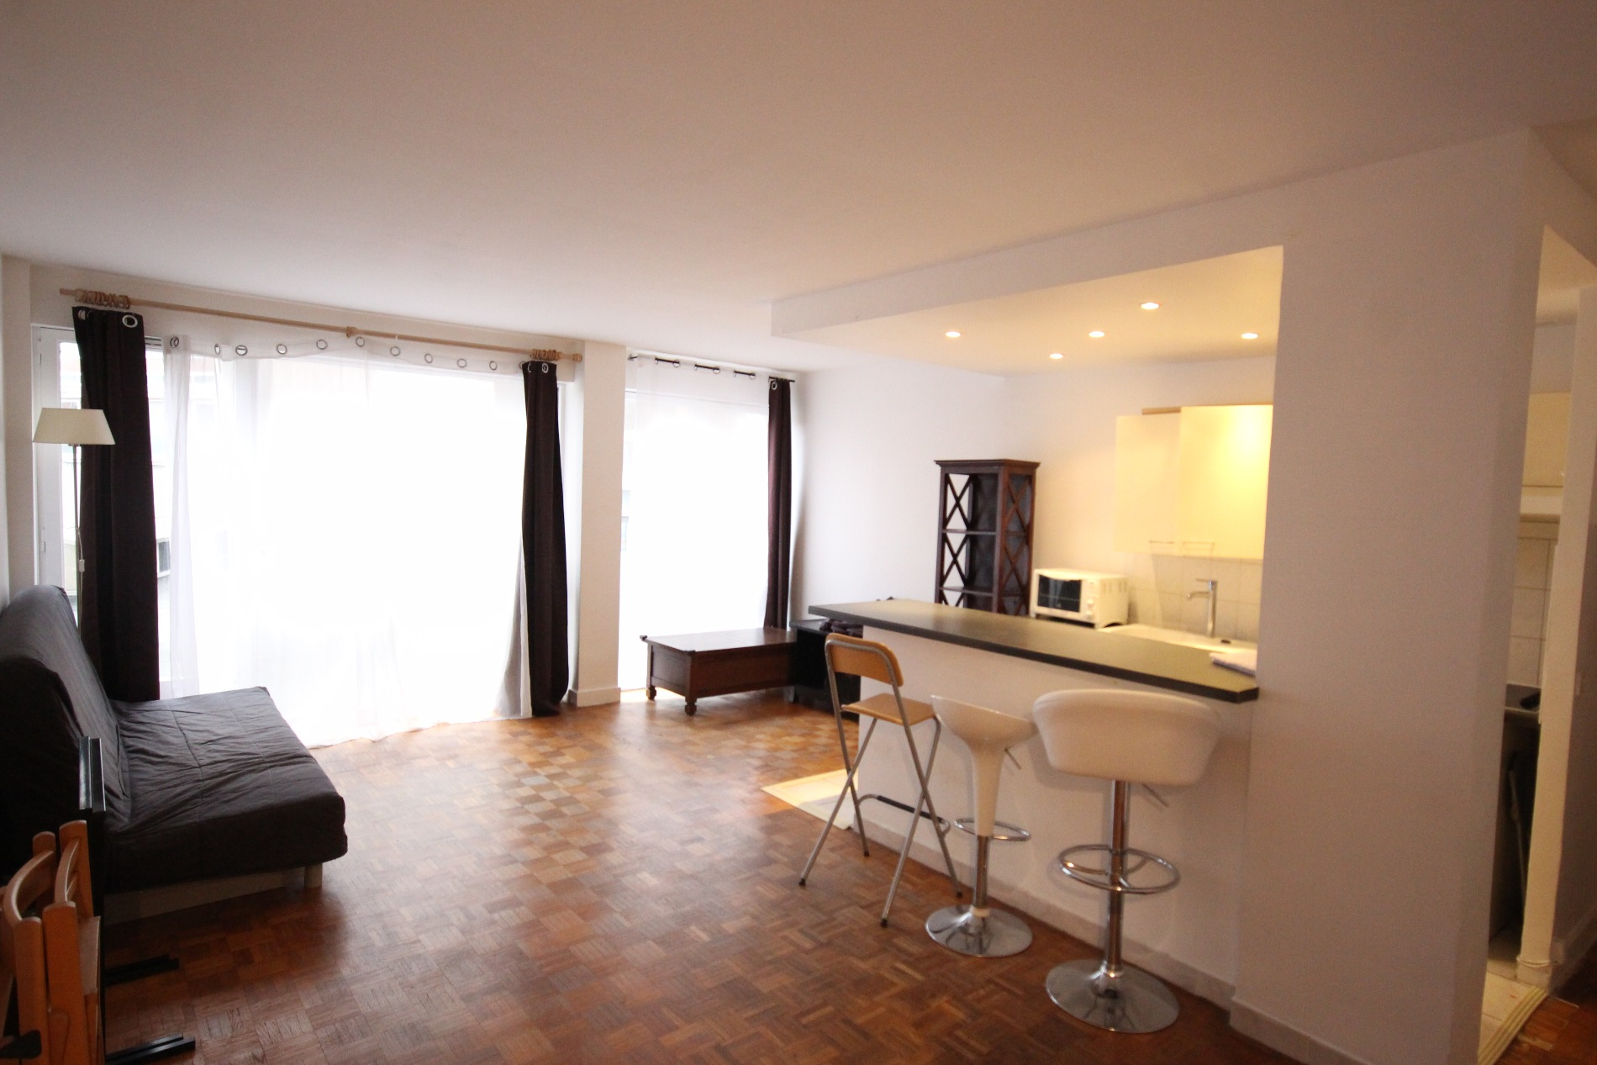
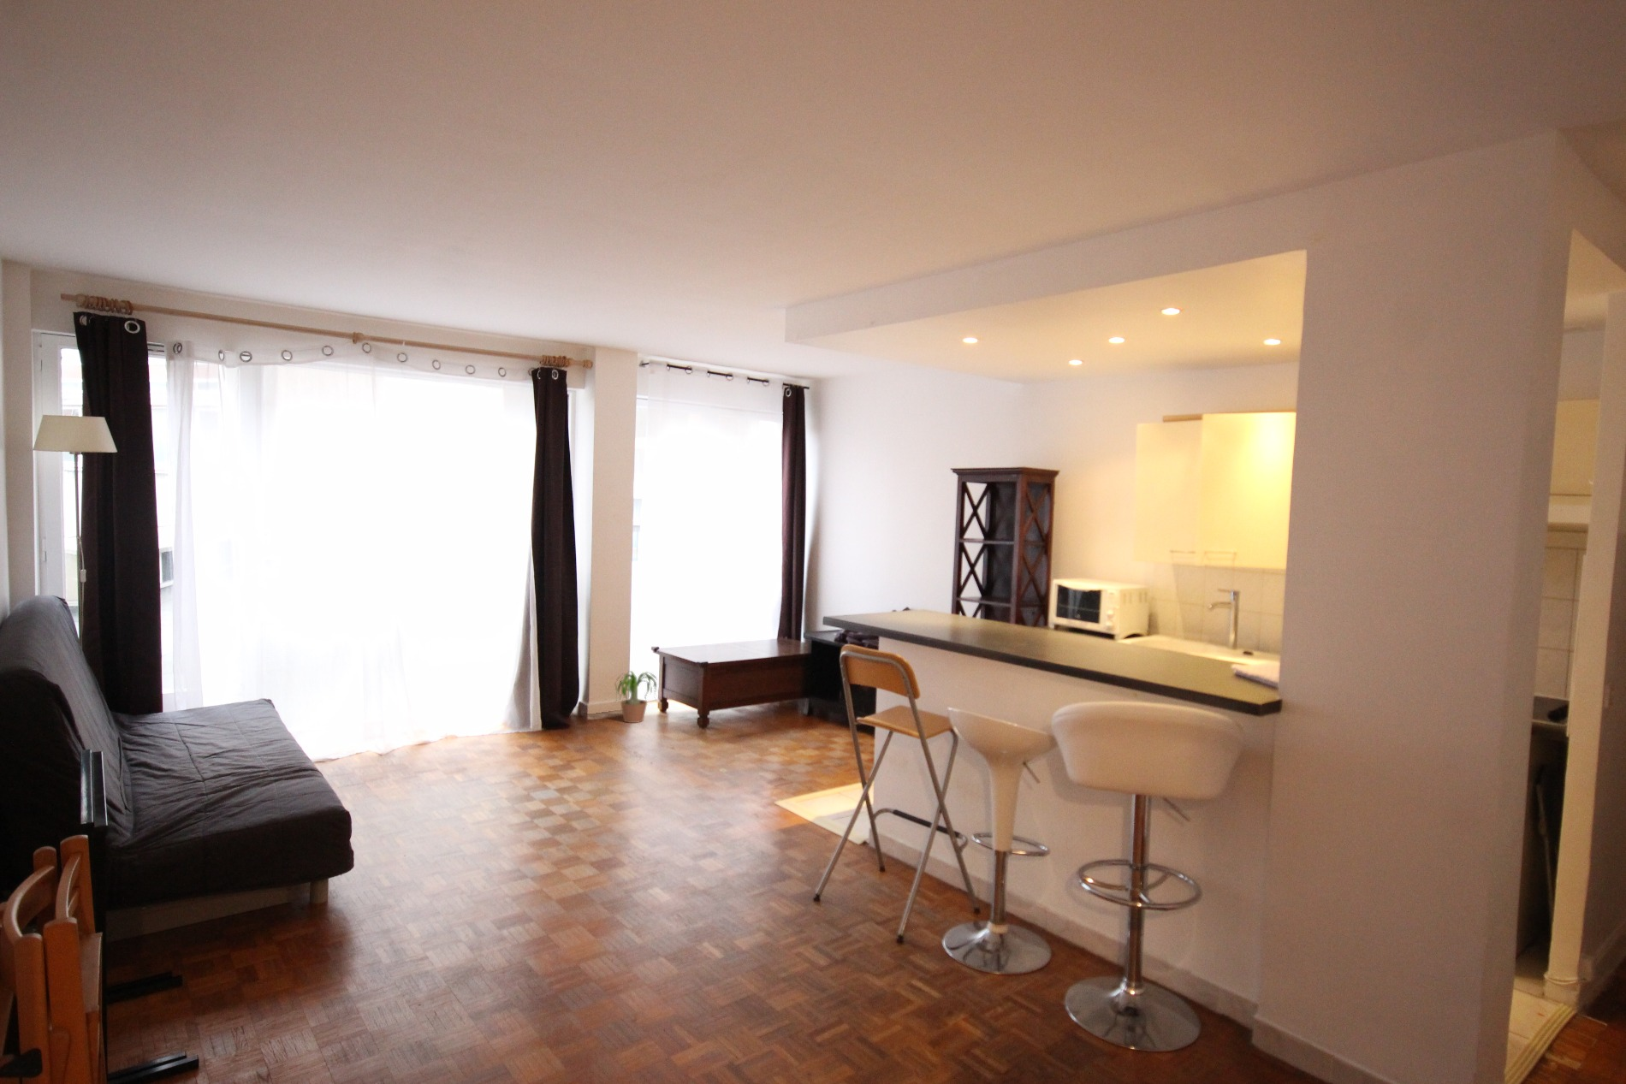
+ potted plant (634, 694)
